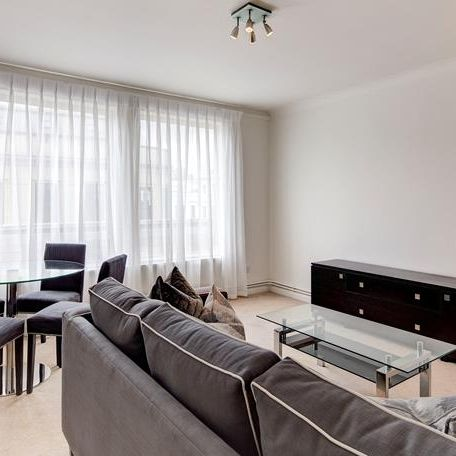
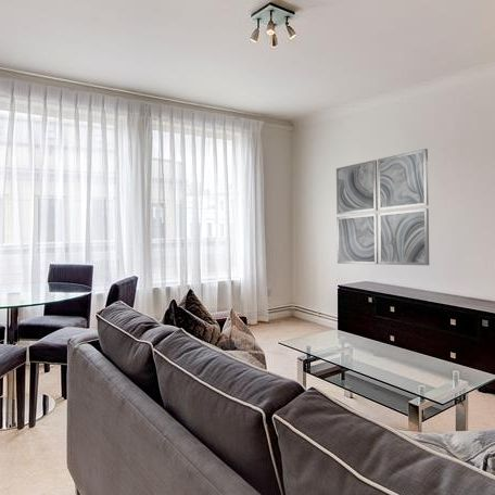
+ wall art (379, 213)
